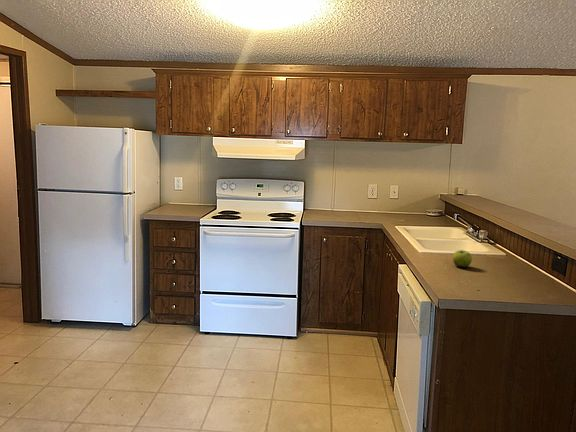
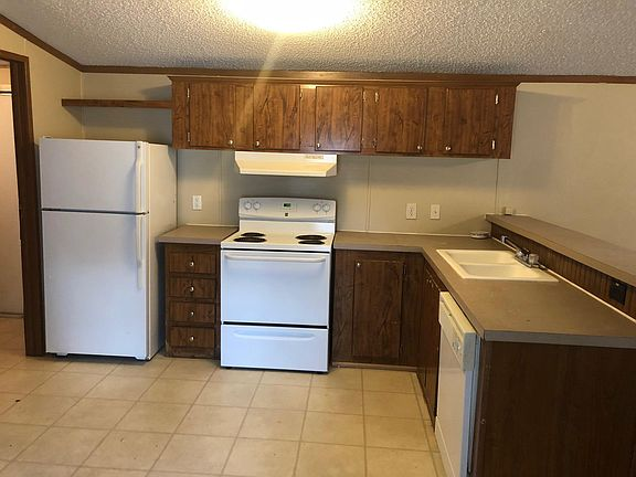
- fruit (462, 258)
